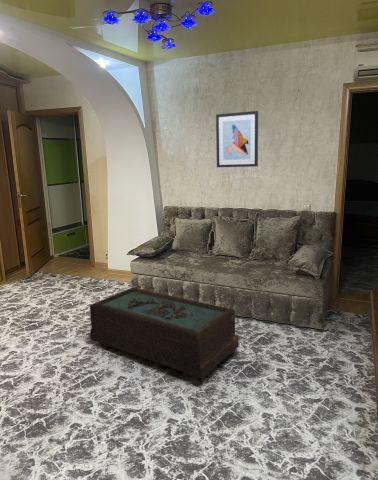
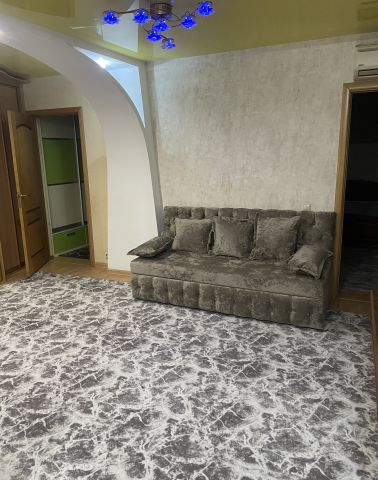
- coffee table (161, 327)
- wall art (236, 140)
